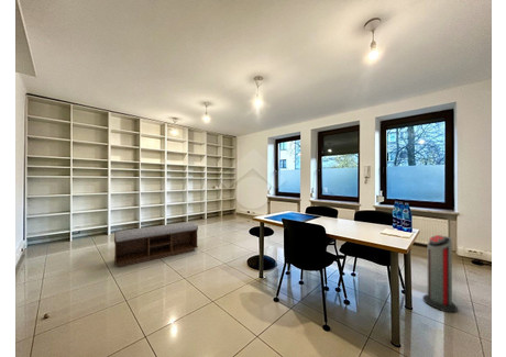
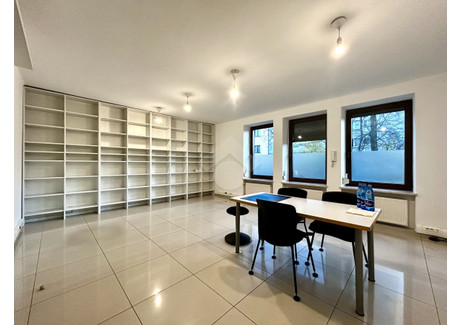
- air purifier (439, 269)
- bench (158, 241)
